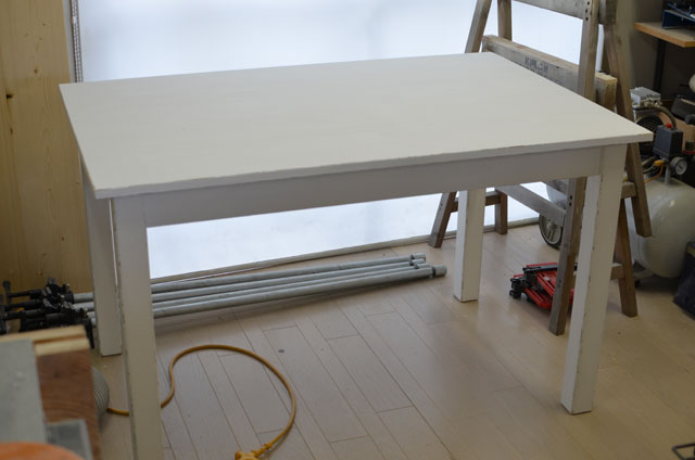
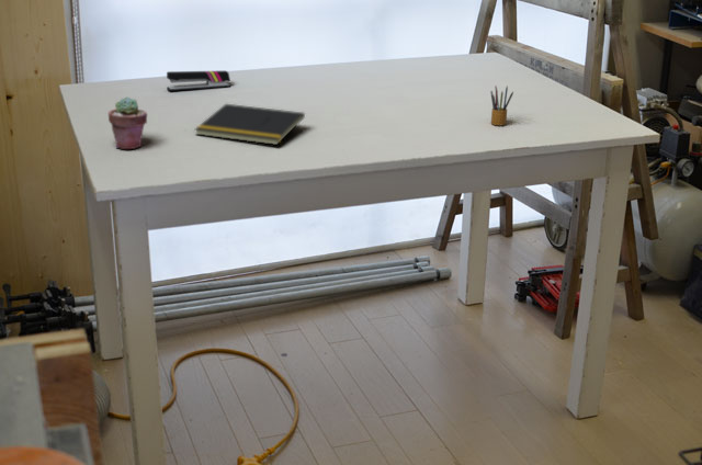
+ pencil box (500, 105)
+ notepad (250, 123)
+ stapler (199, 79)
+ potted succulent (127, 122)
